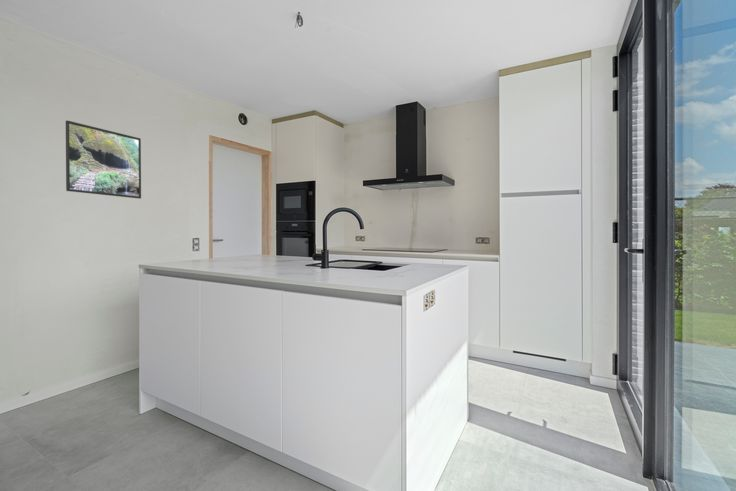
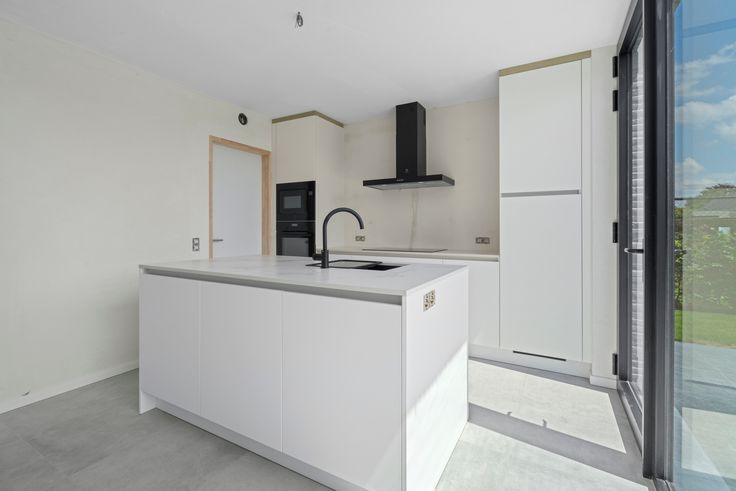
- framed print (106, 162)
